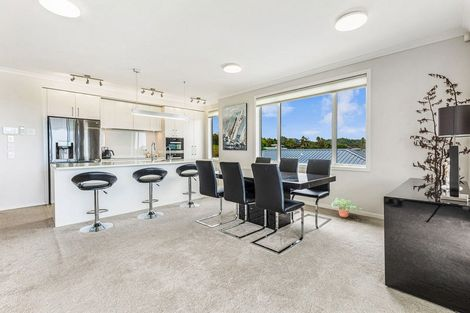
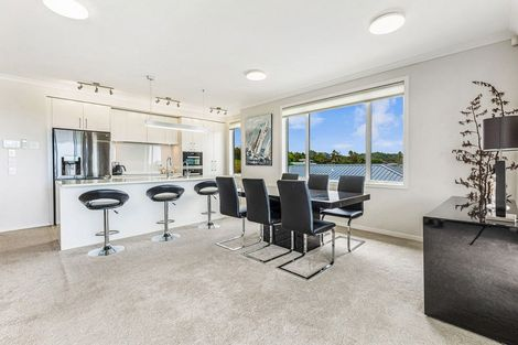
- potted plant (346, 208)
